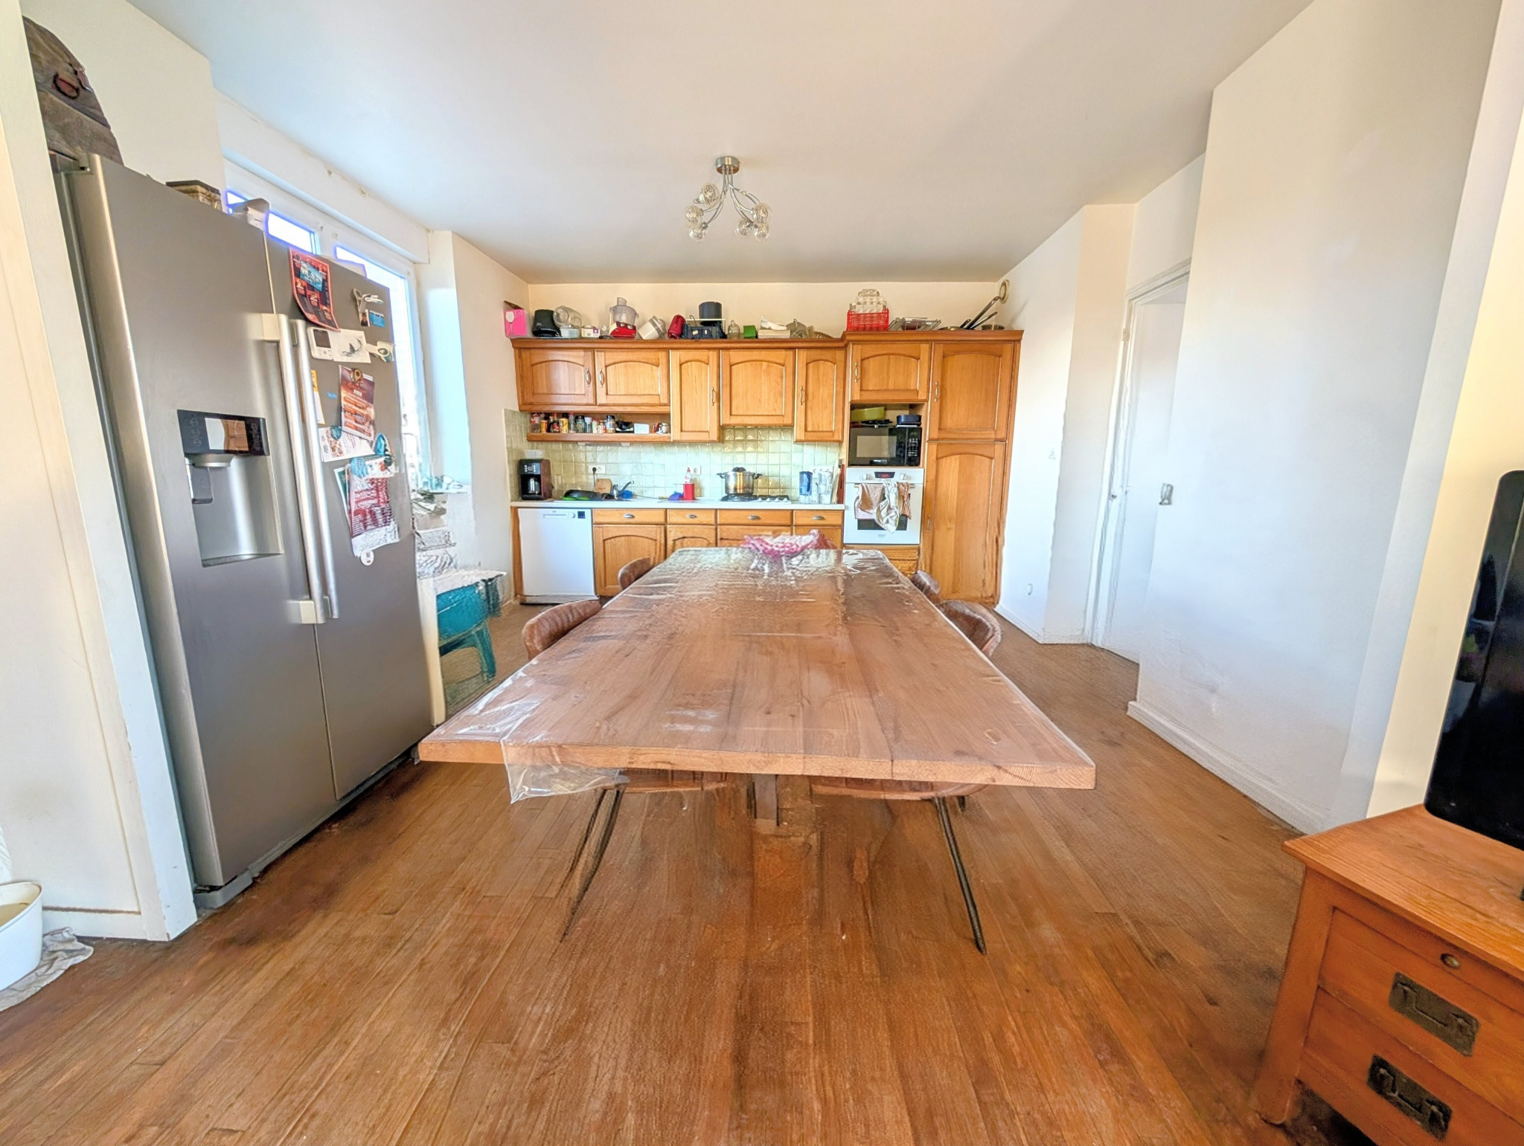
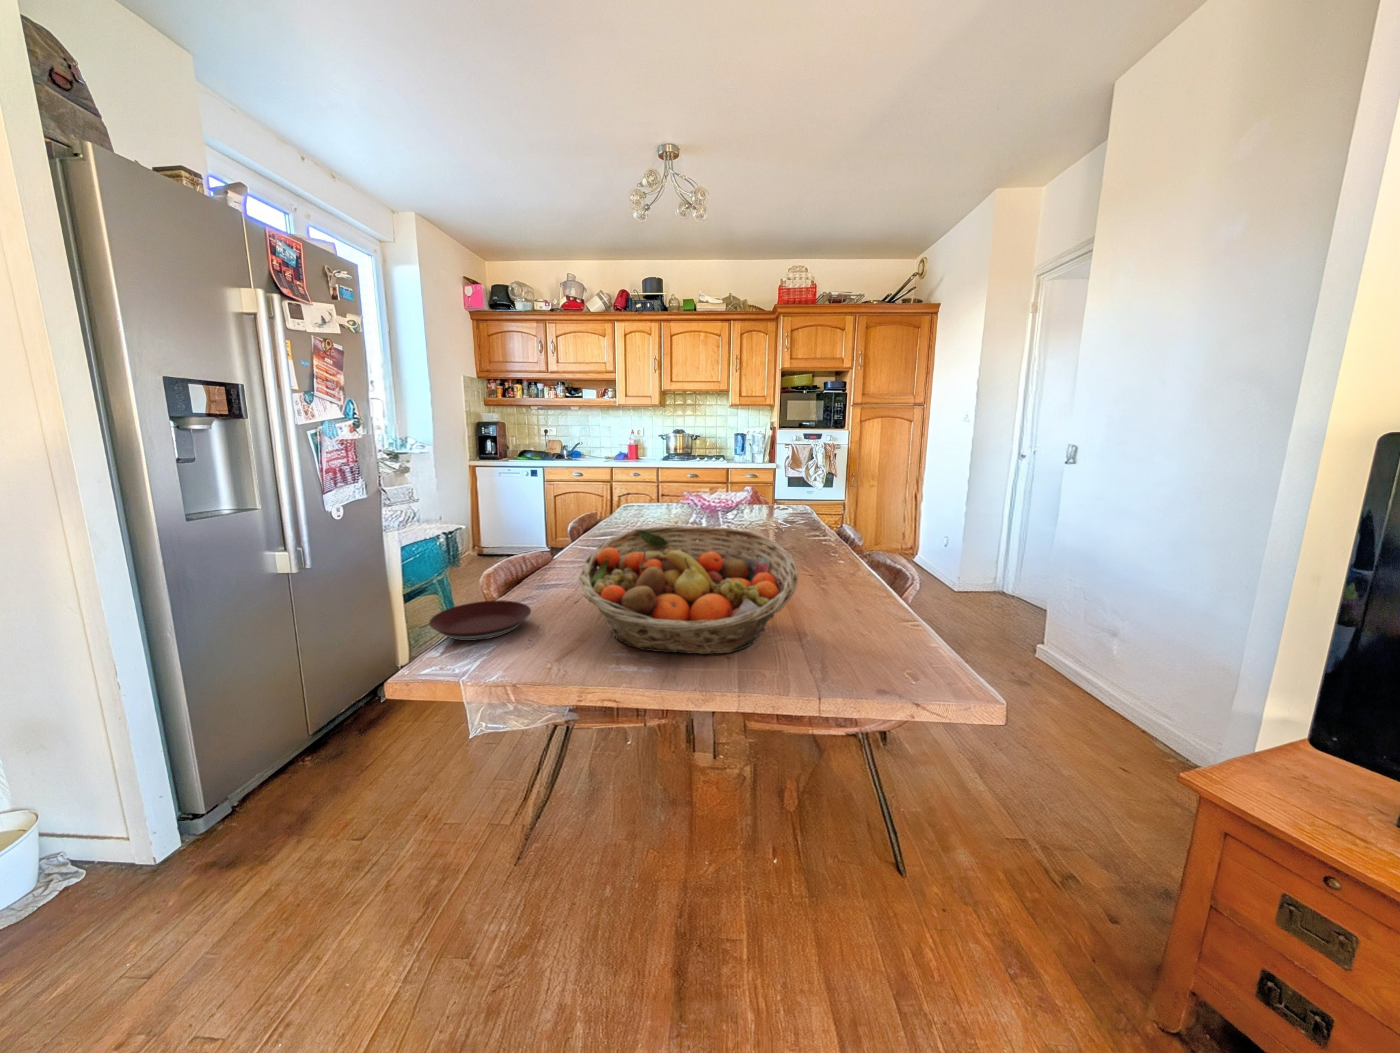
+ plate (481, 622)
+ fruit basket (687, 583)
